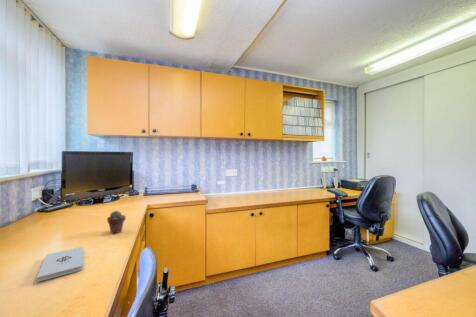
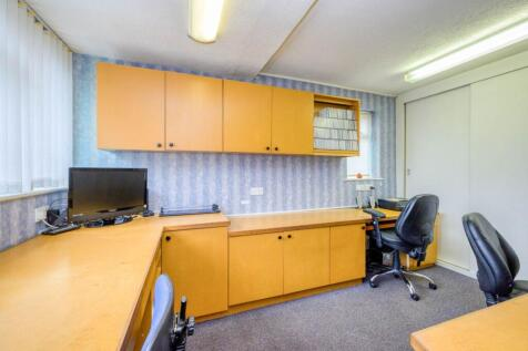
- notepad (63, 261)
- potted succulent (116, 221)
